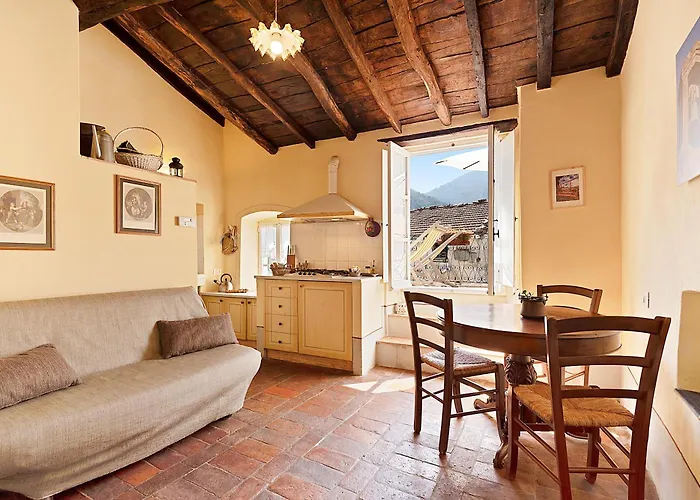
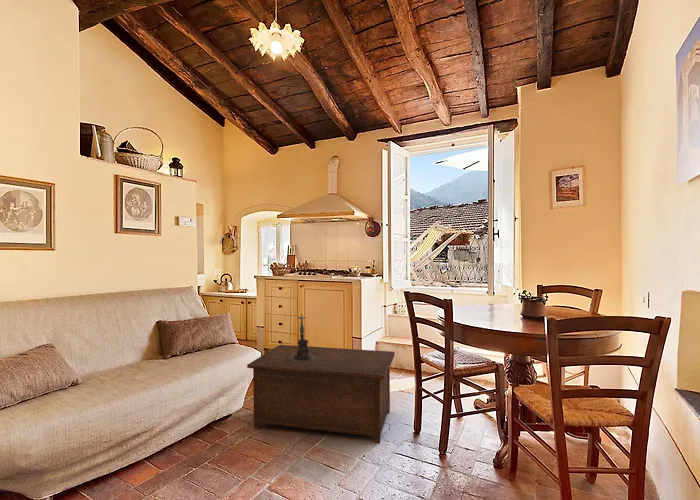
+ cabinet (325, 388)
+ candle holder (302, 334)
